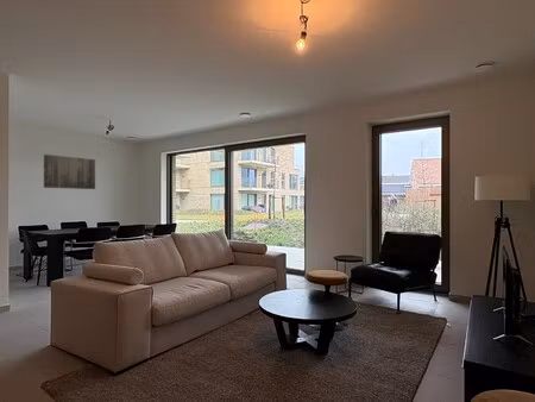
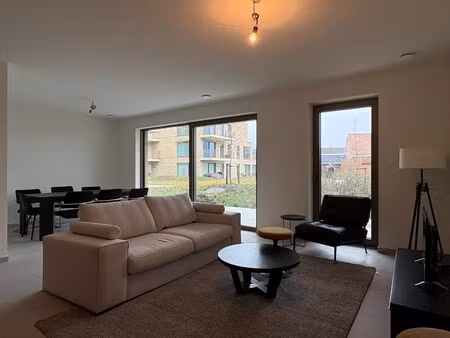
- wall art (70, 172)
